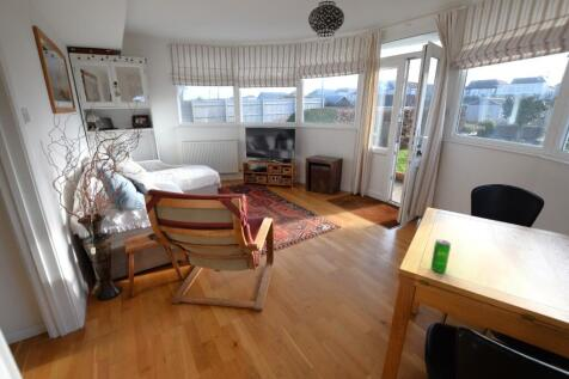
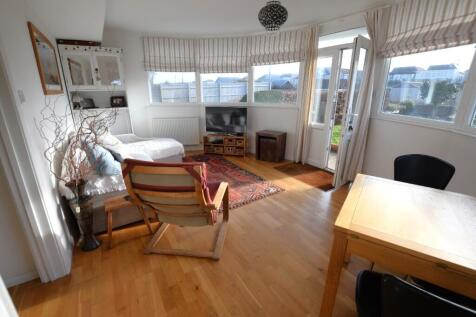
- beverage can (440, 256)
